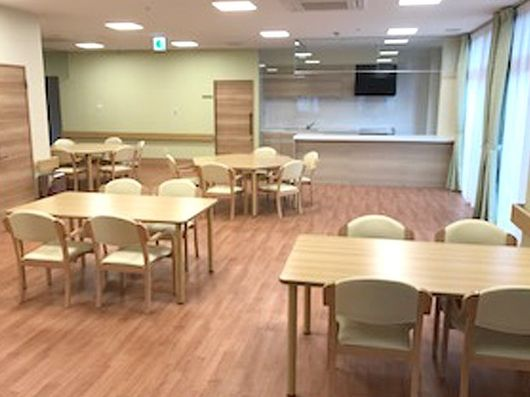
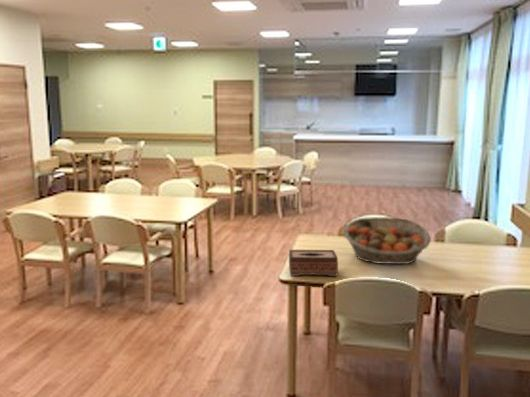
+ tissue box (312, 262)
+ fruit basket (386, 240)
